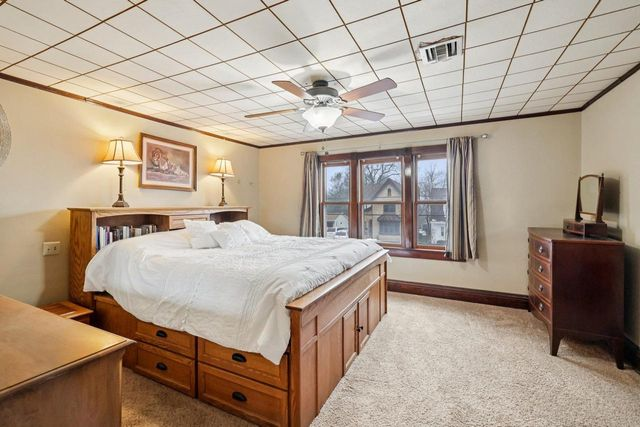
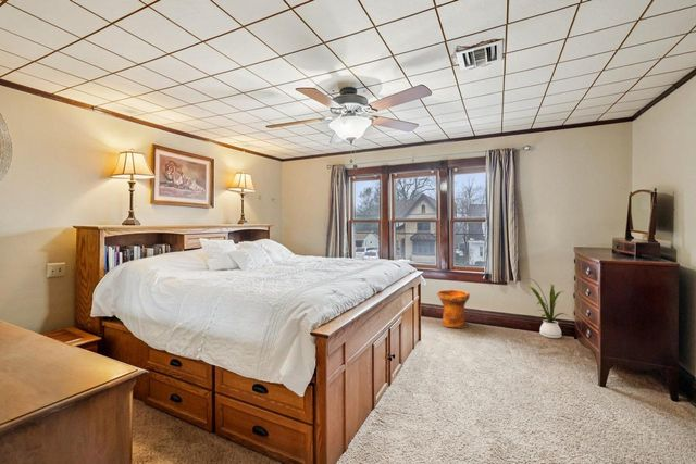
+ woven basket (452, 308)
+ house plant (547, 306)
